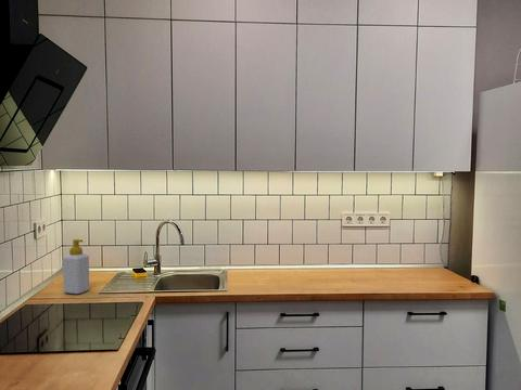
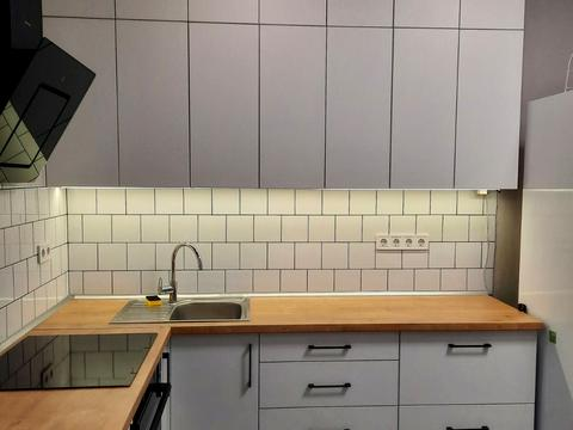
- soap bottle (76, 265)
